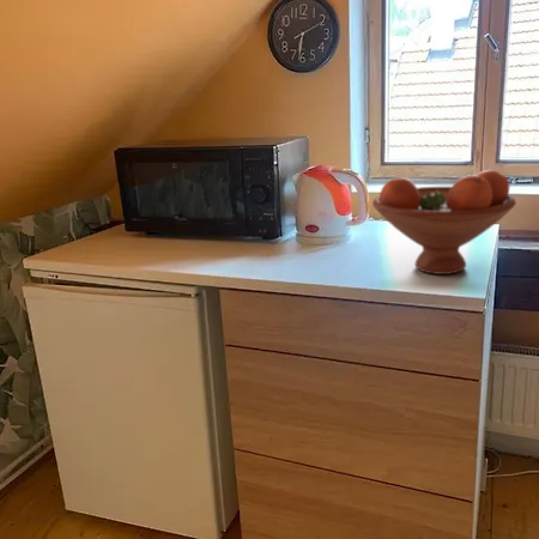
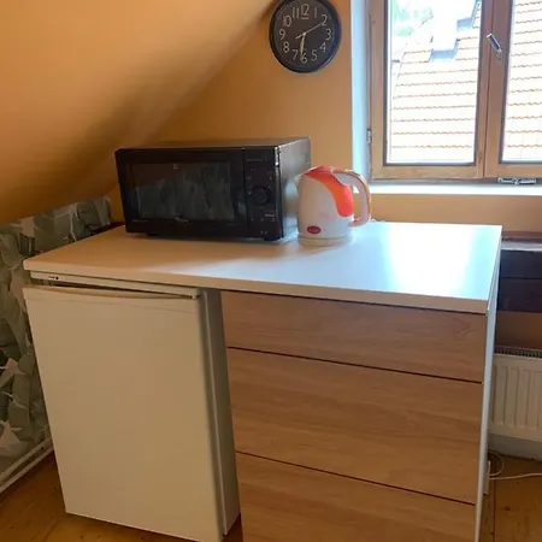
- fruit bowl (441, 219)
